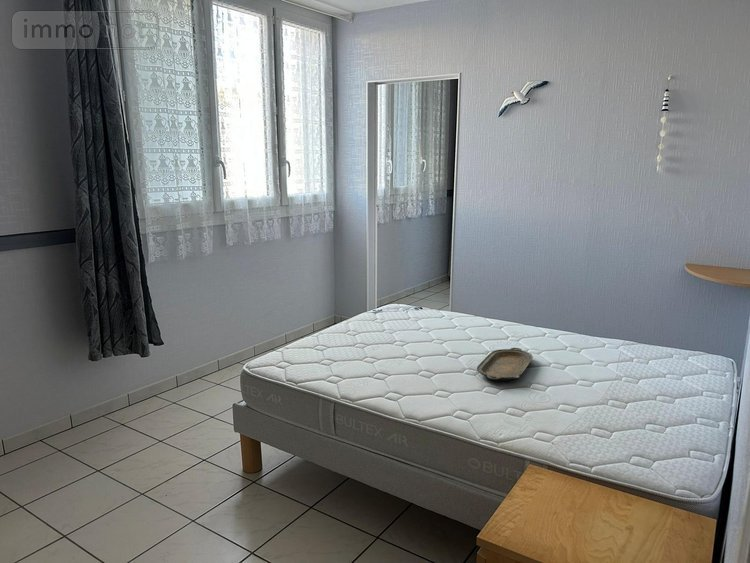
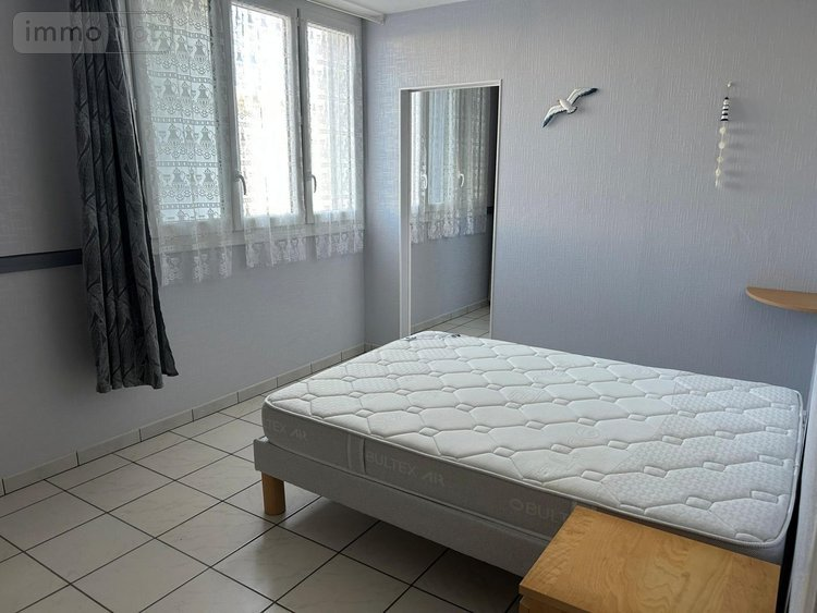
- serving tray (505, 364)
